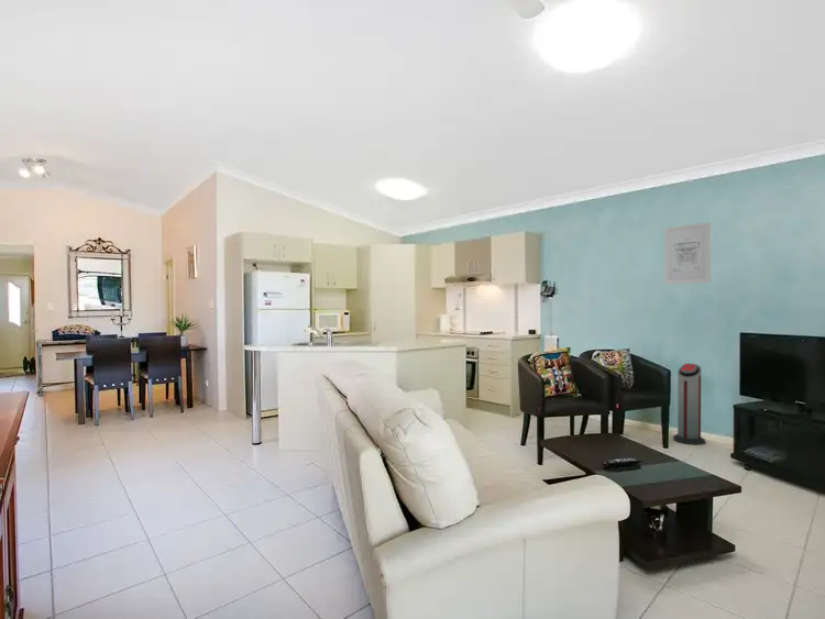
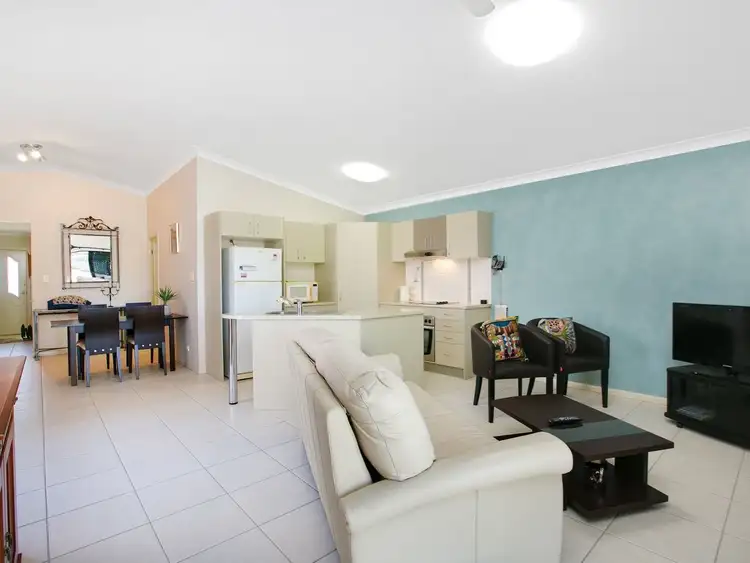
- wall art (686, 254)
- air purifier (689, 401)
